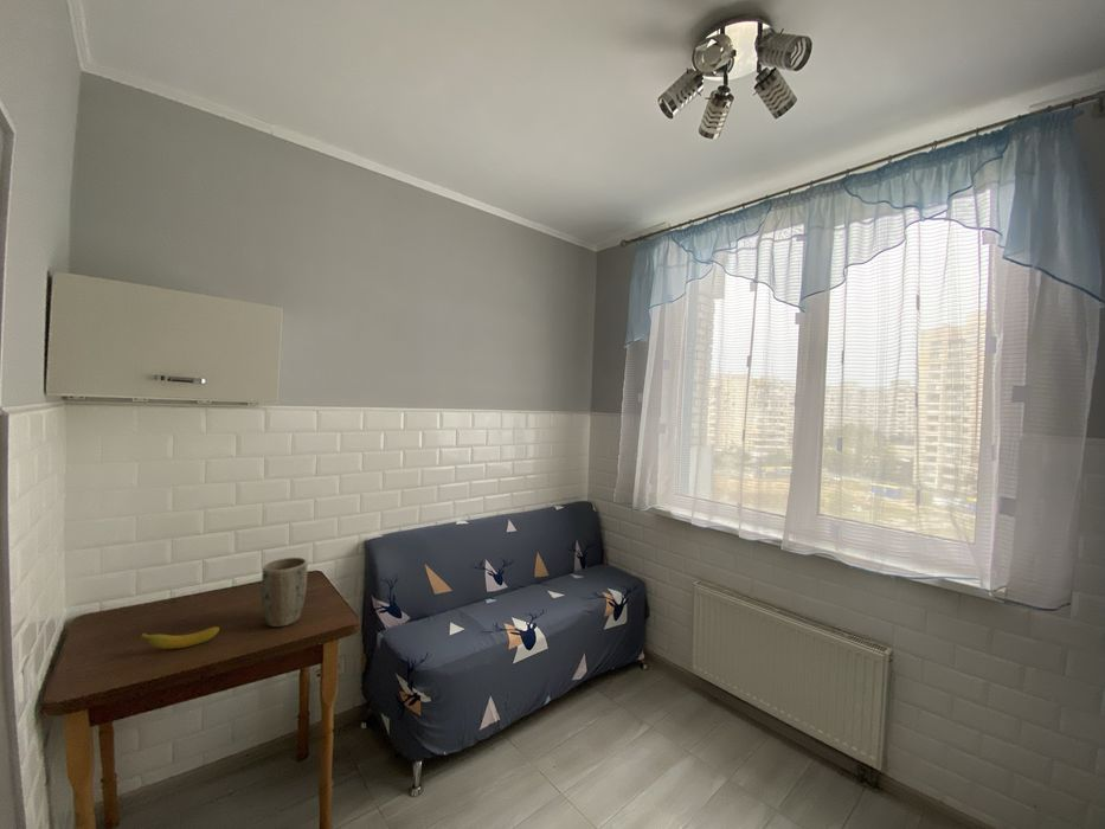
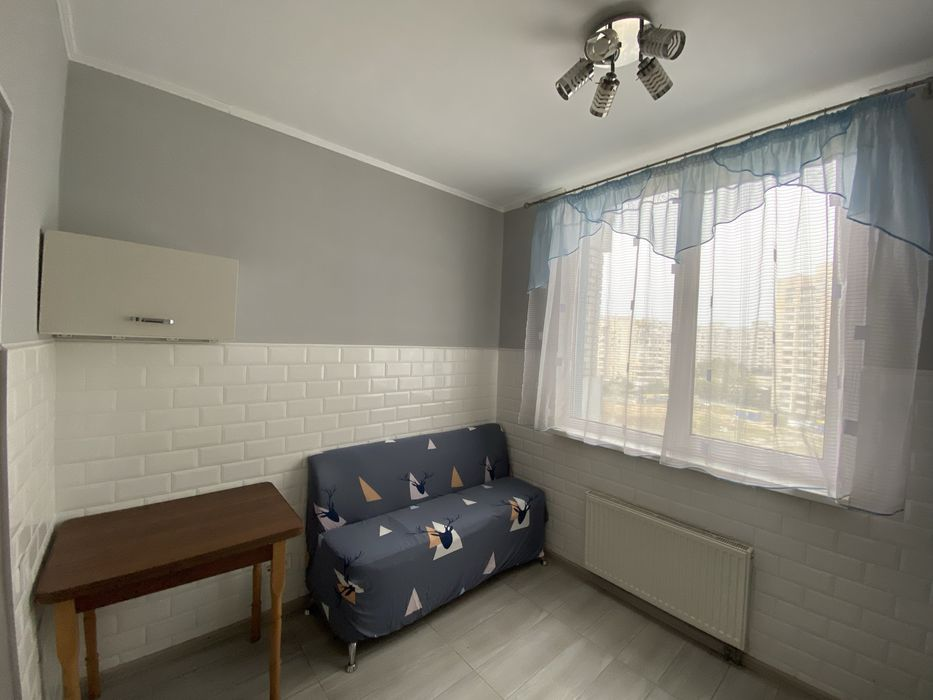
- banana (180, 636)
- plant pot (284, 591)
